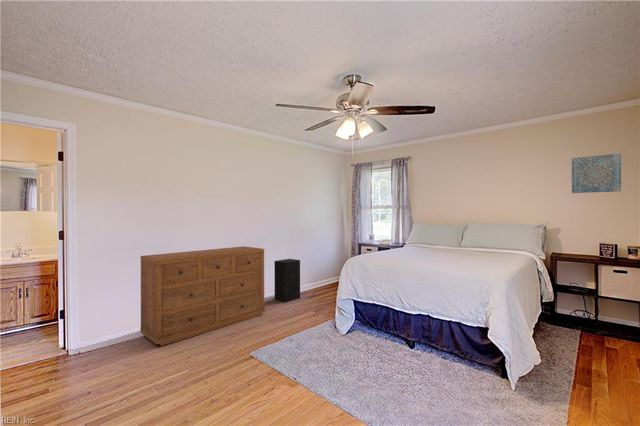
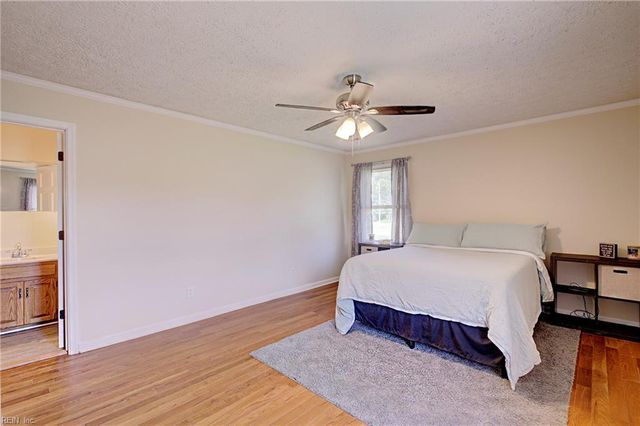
- dresser (208, 288)
- speaker (287, 279)
- wall art (595, 174)
